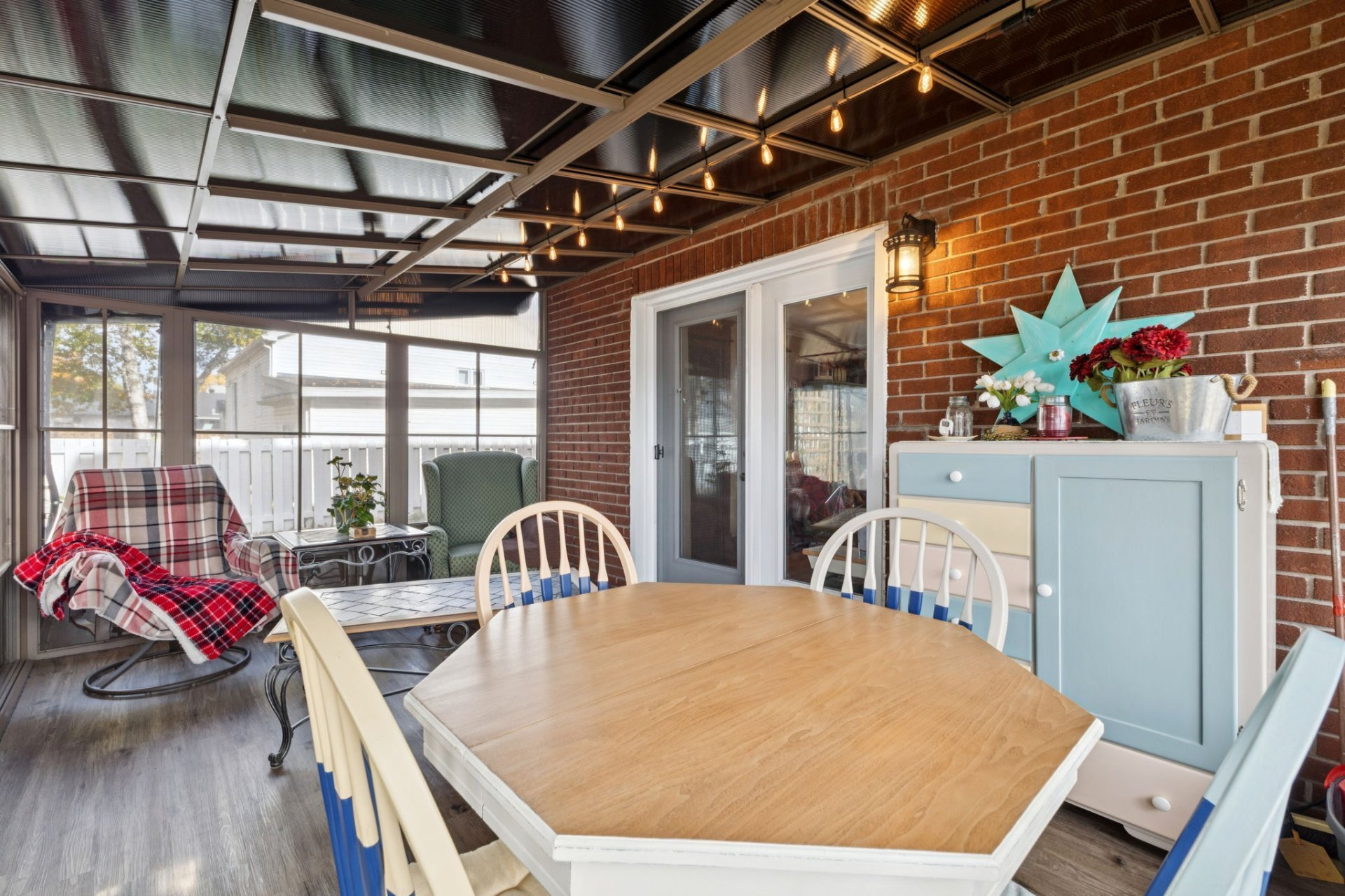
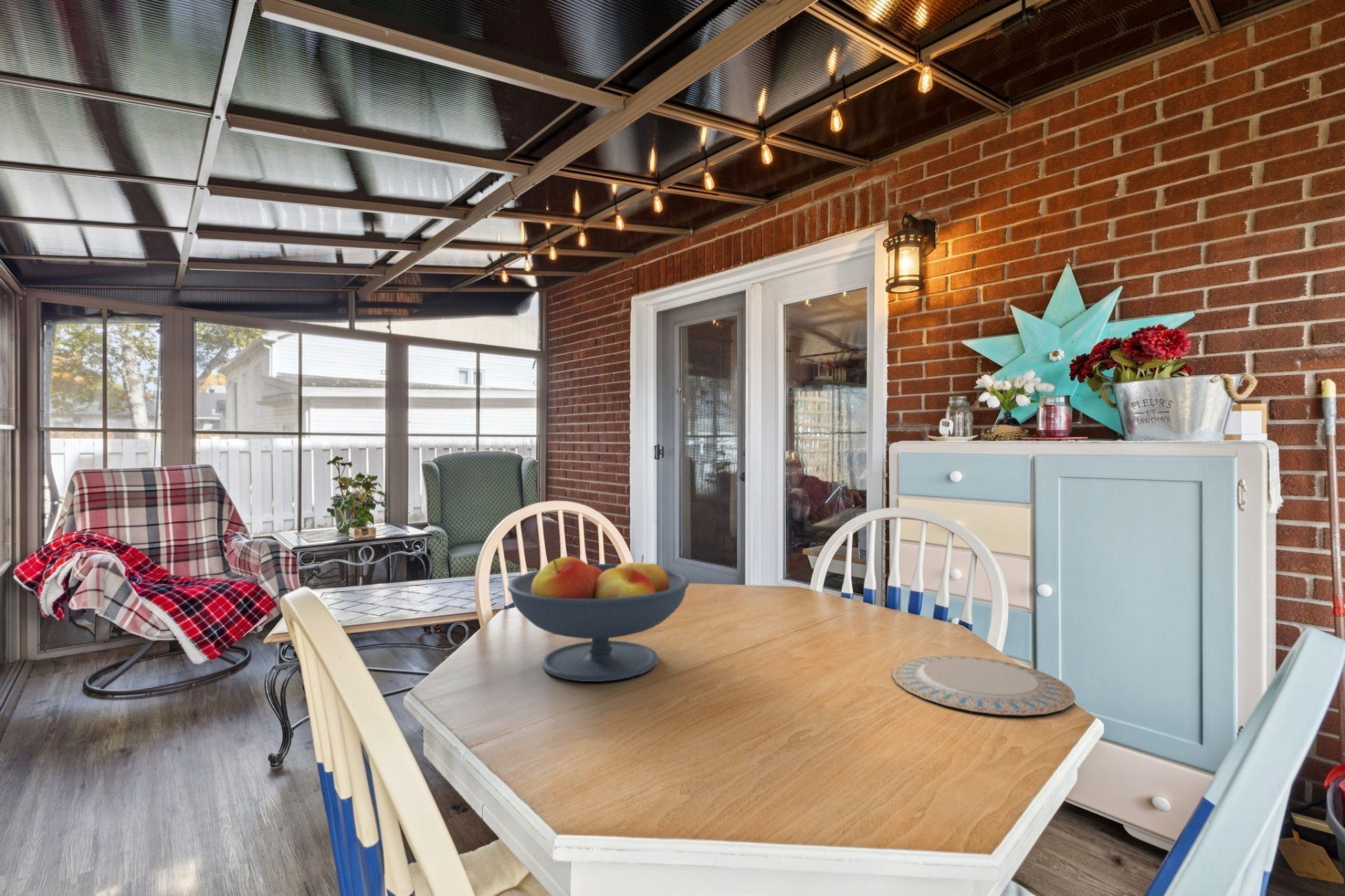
+ fruit bowl (600, 606)
+ chinaware (979, 678)
